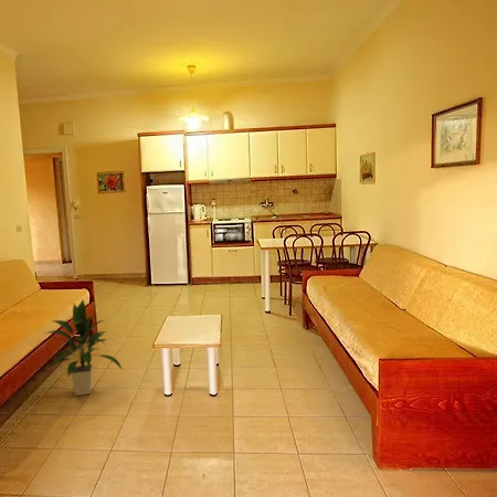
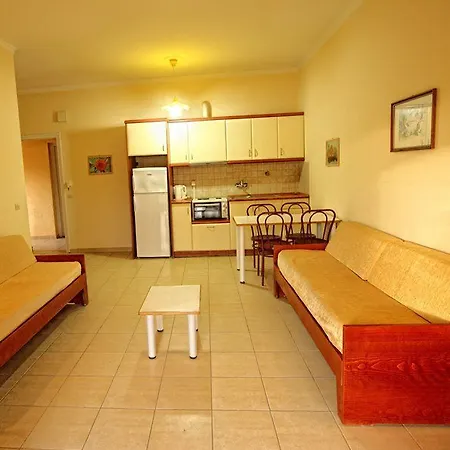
- indoor plant (83, 348)
